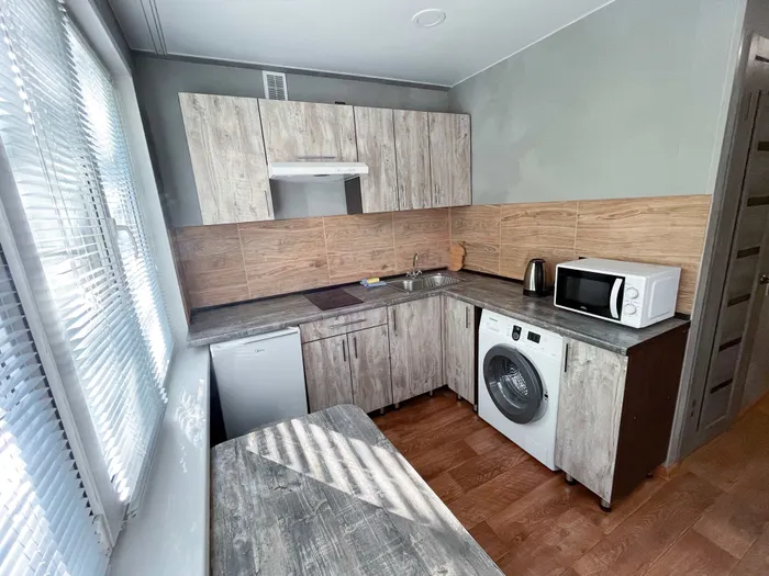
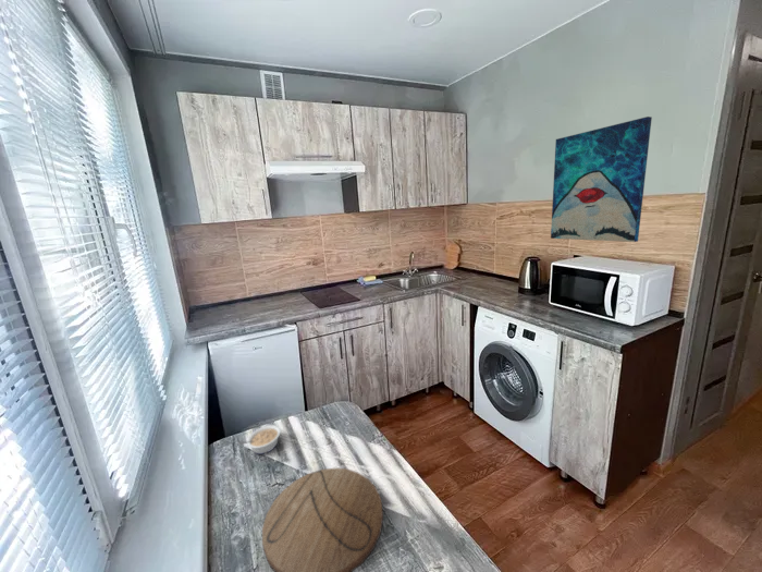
+ cutting board (324, 516)
+ legume (263, 440)
+ wall art (593, 186)
